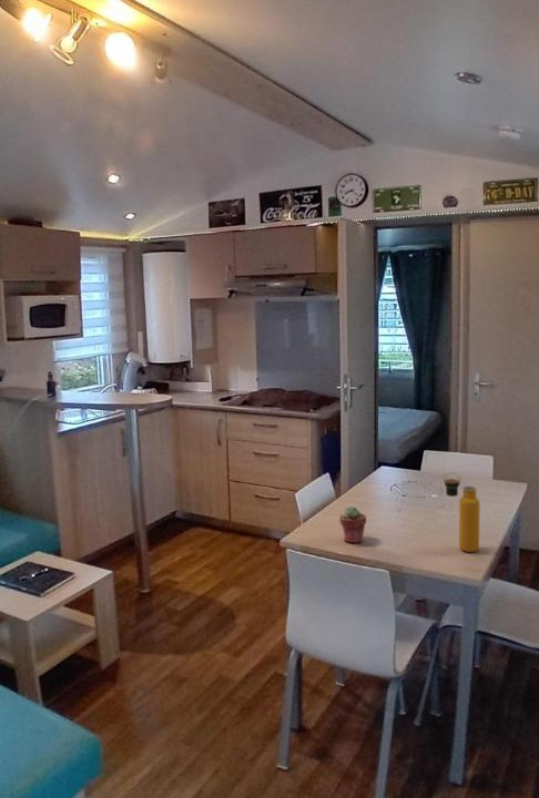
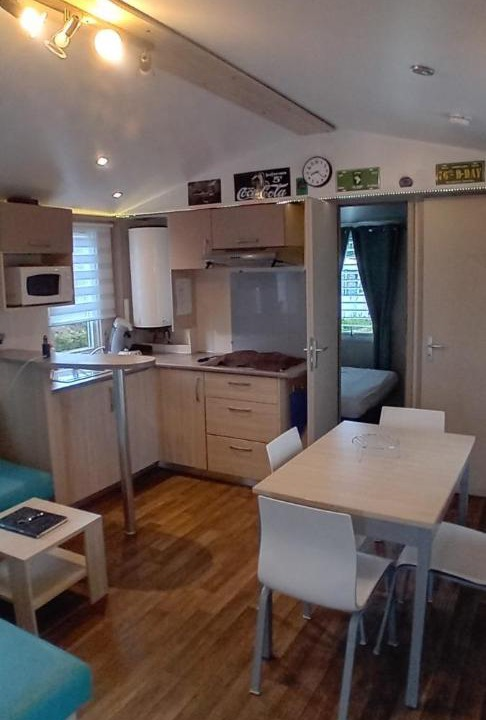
- potted succulent (353, 523)
- water bottle (460, 511)
